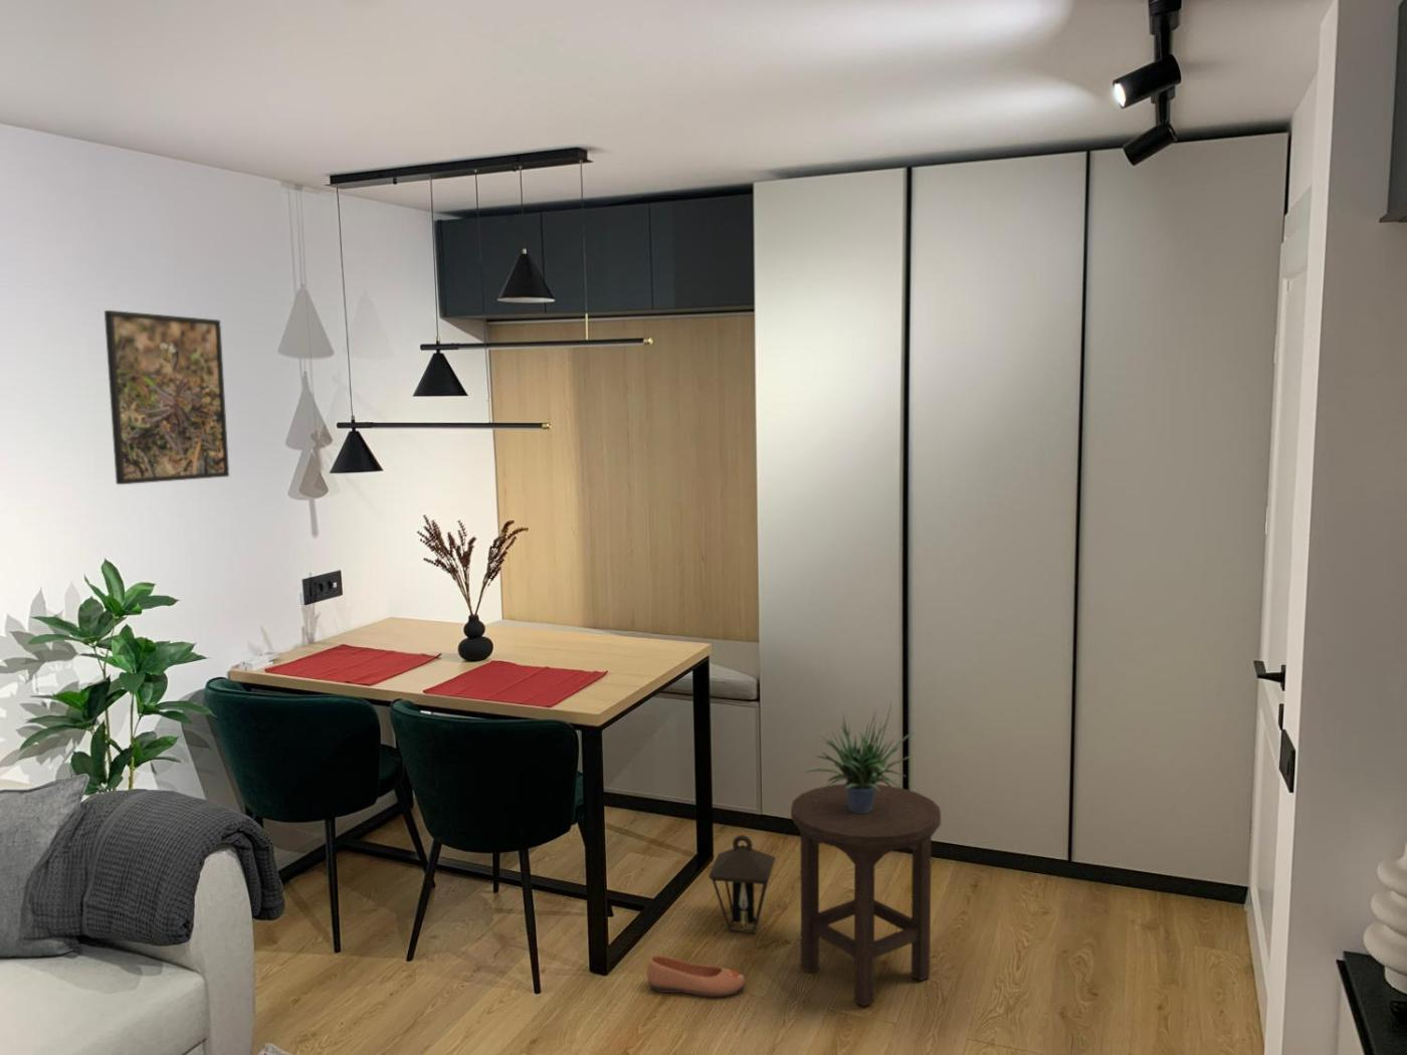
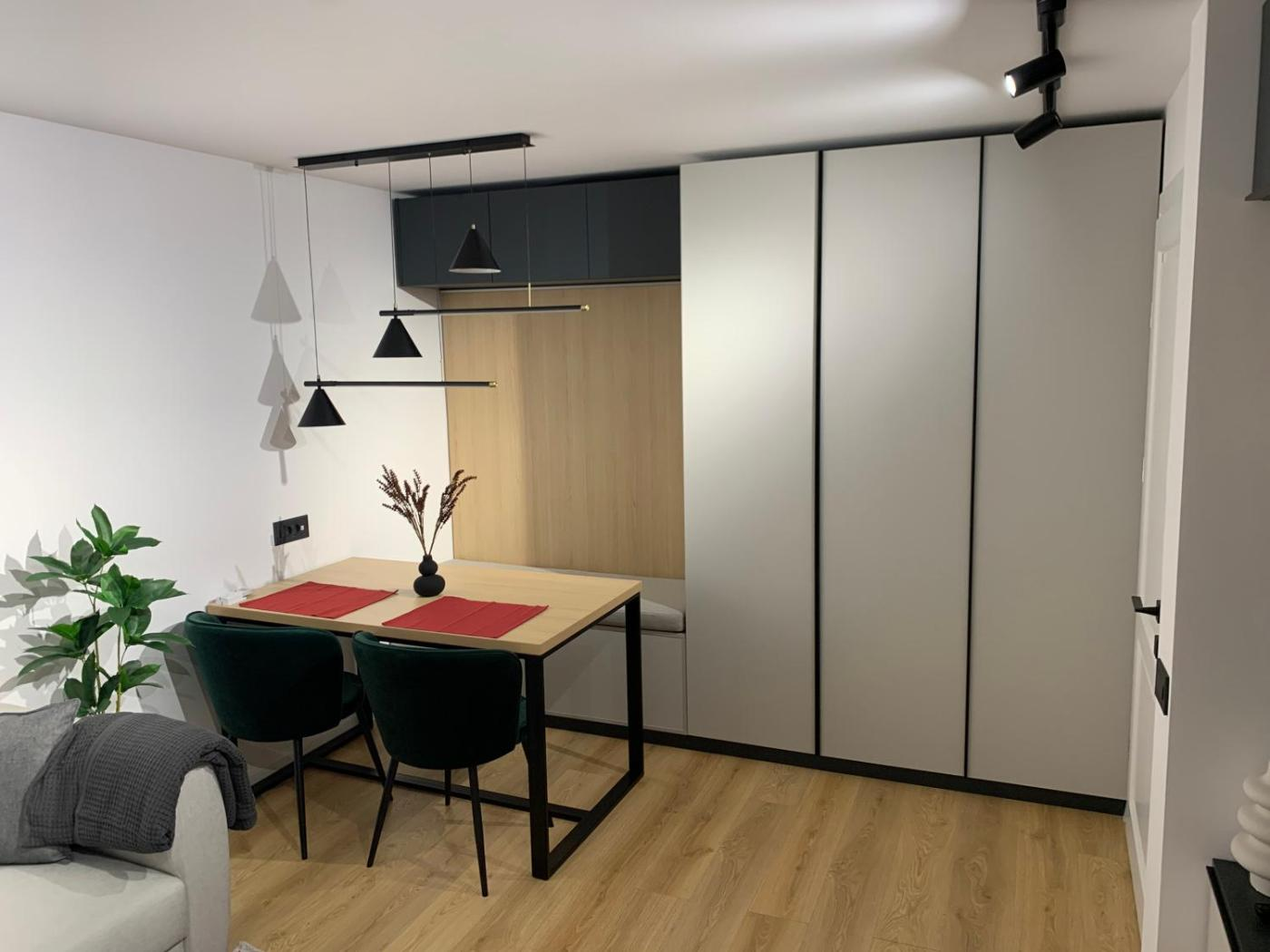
- lantern (742, 880)
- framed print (170, 398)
- potted plant (865, 757)
- stool (864, 890)
- shoe (696, 974)
